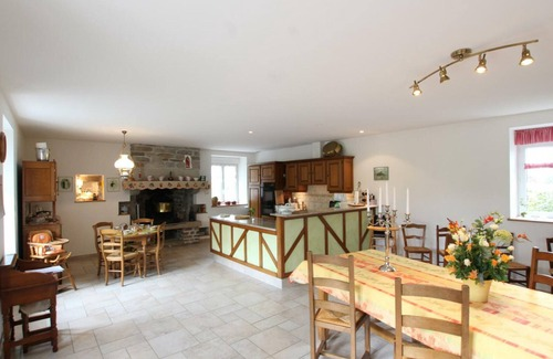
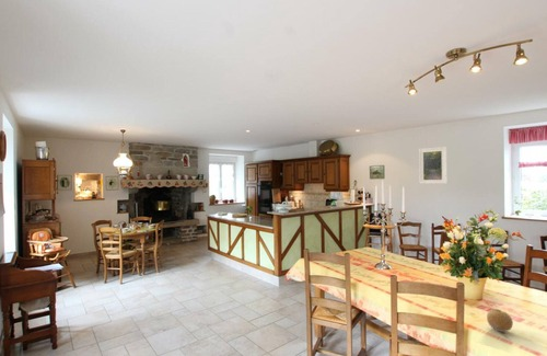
+ fruit (499, 320)
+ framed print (432, 165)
